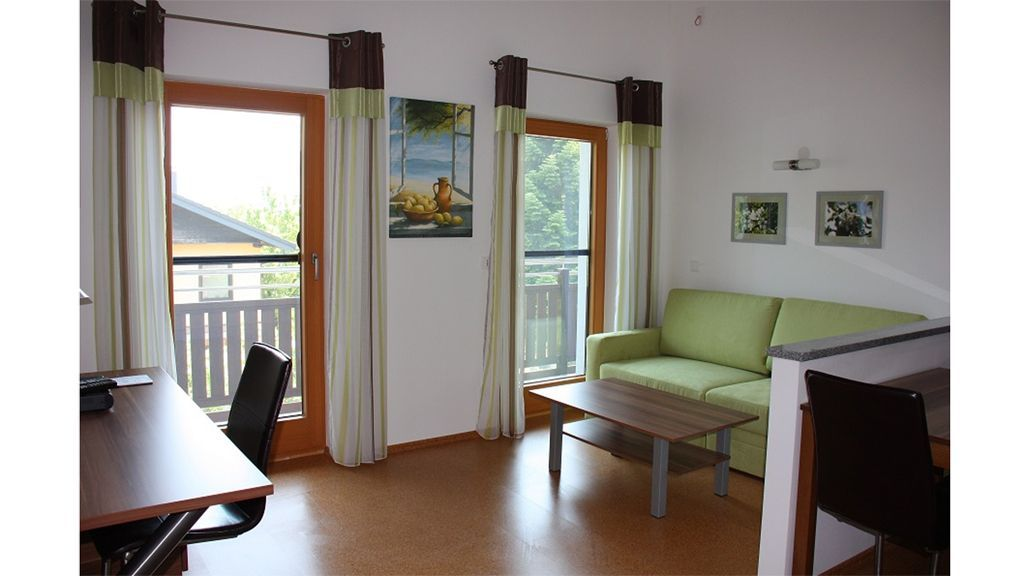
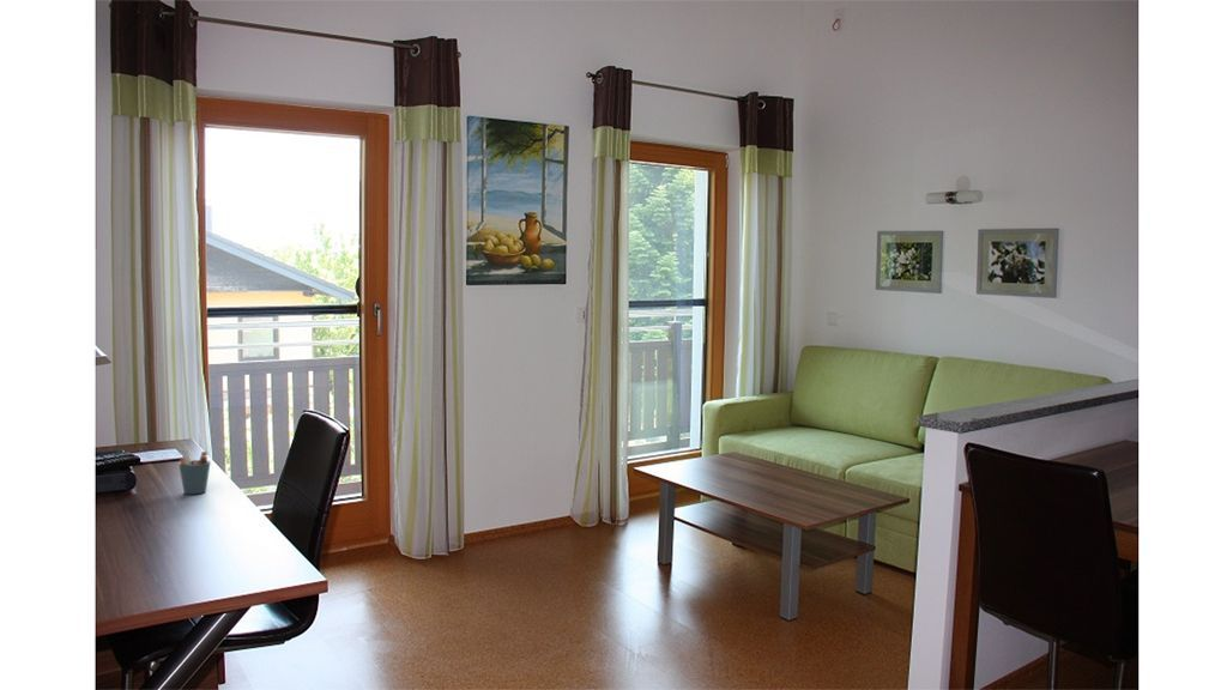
+ pen holder (194, 468)
